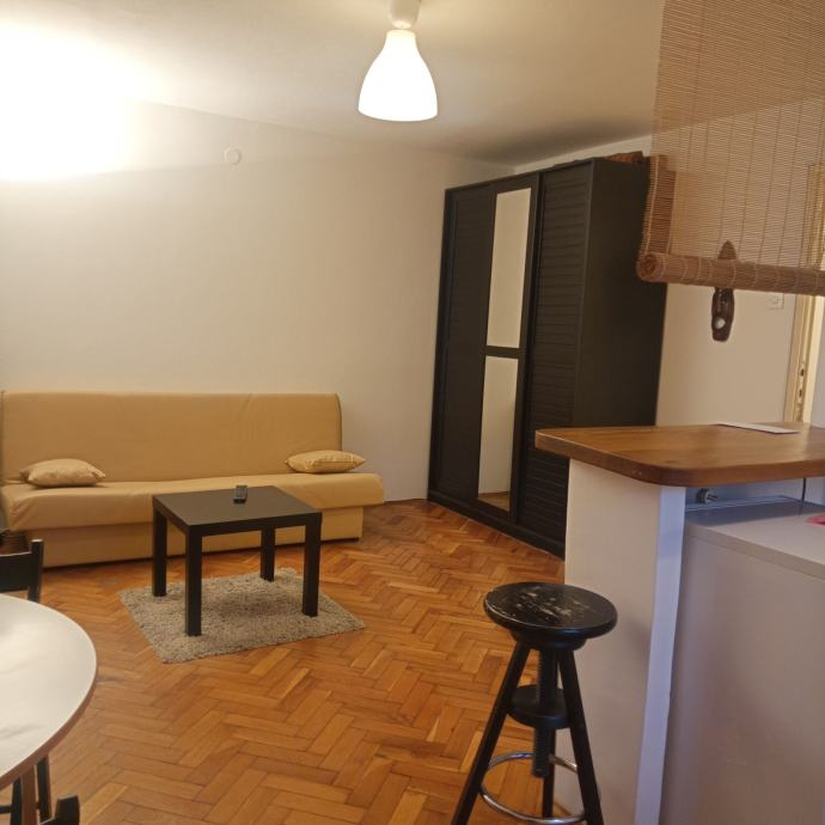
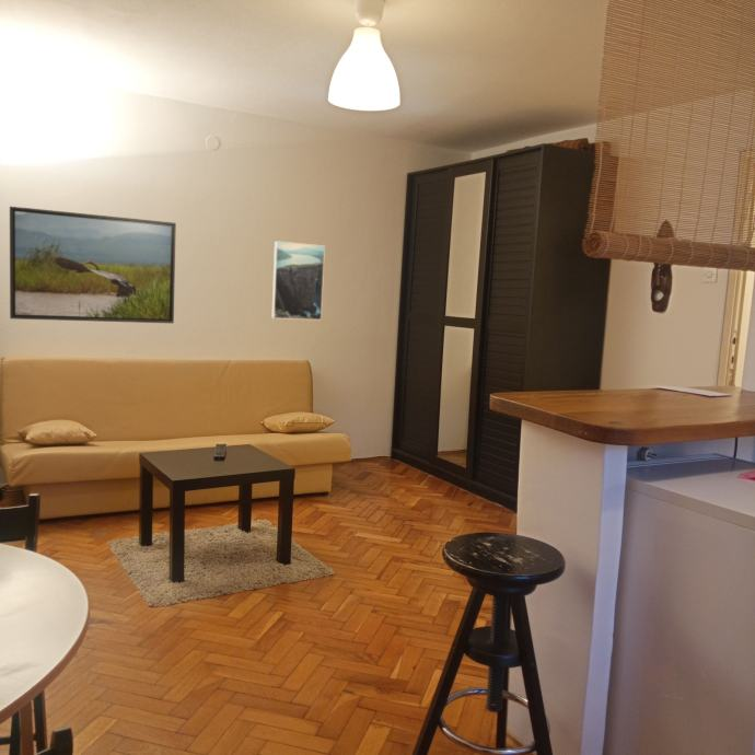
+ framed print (96, 268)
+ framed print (298, 281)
